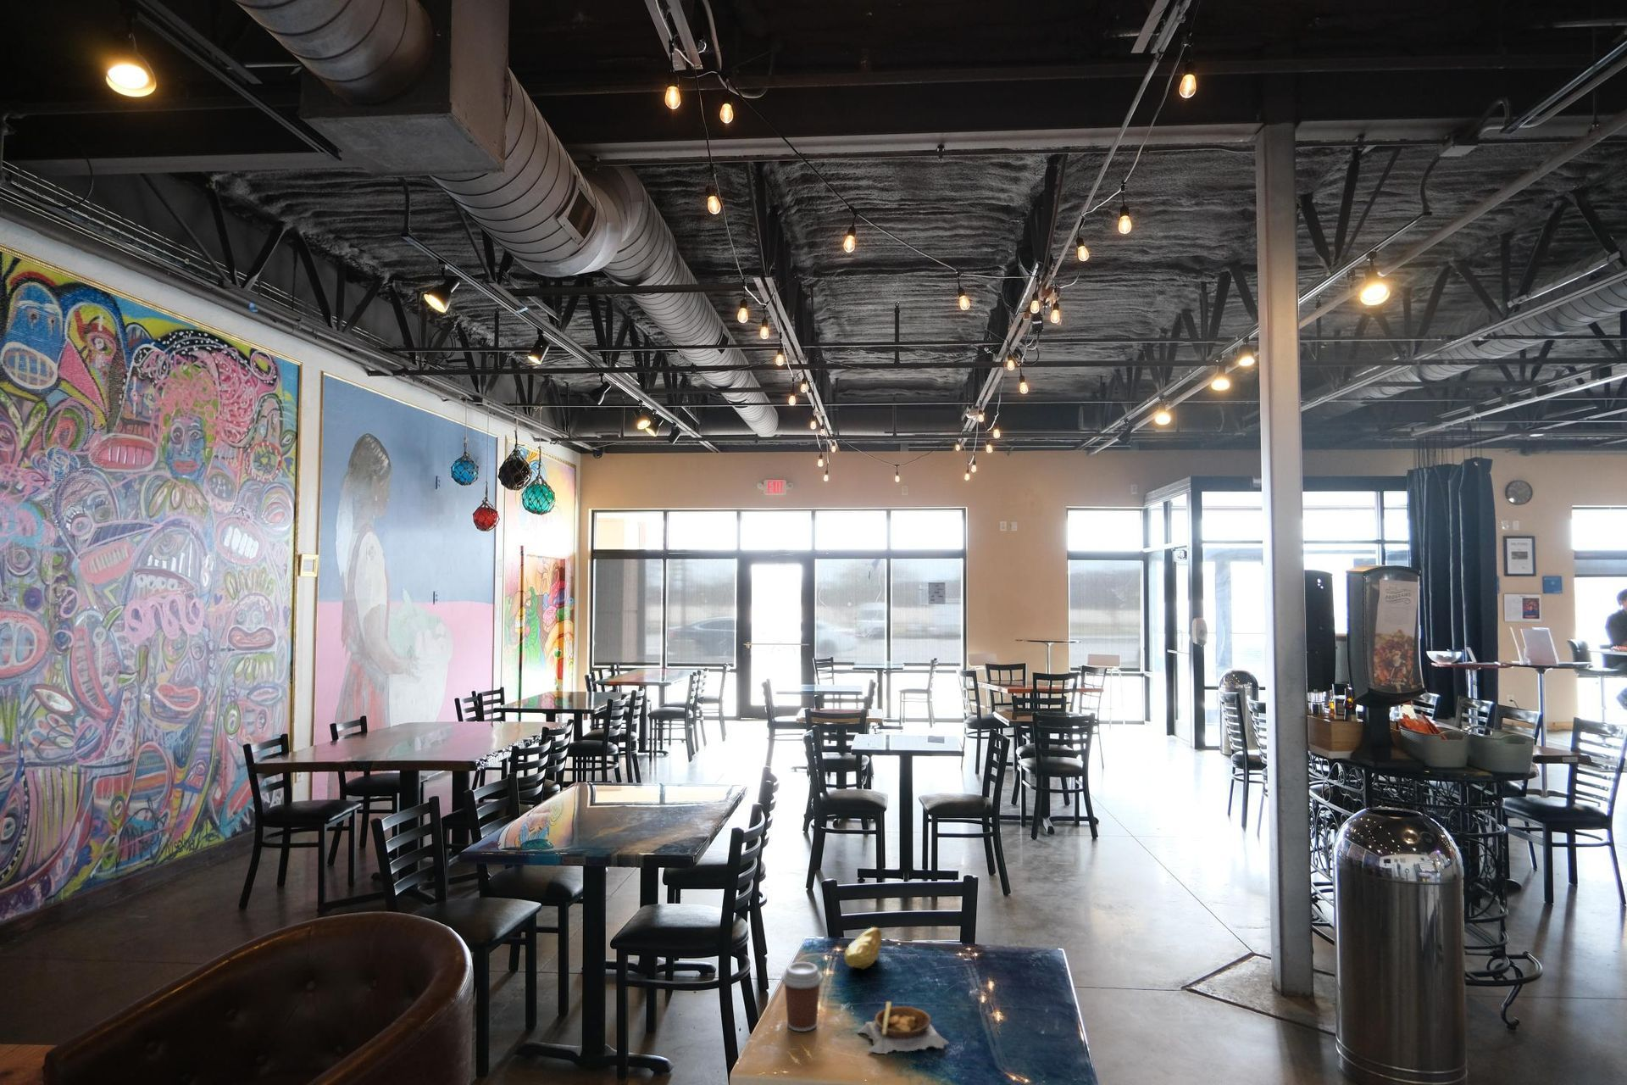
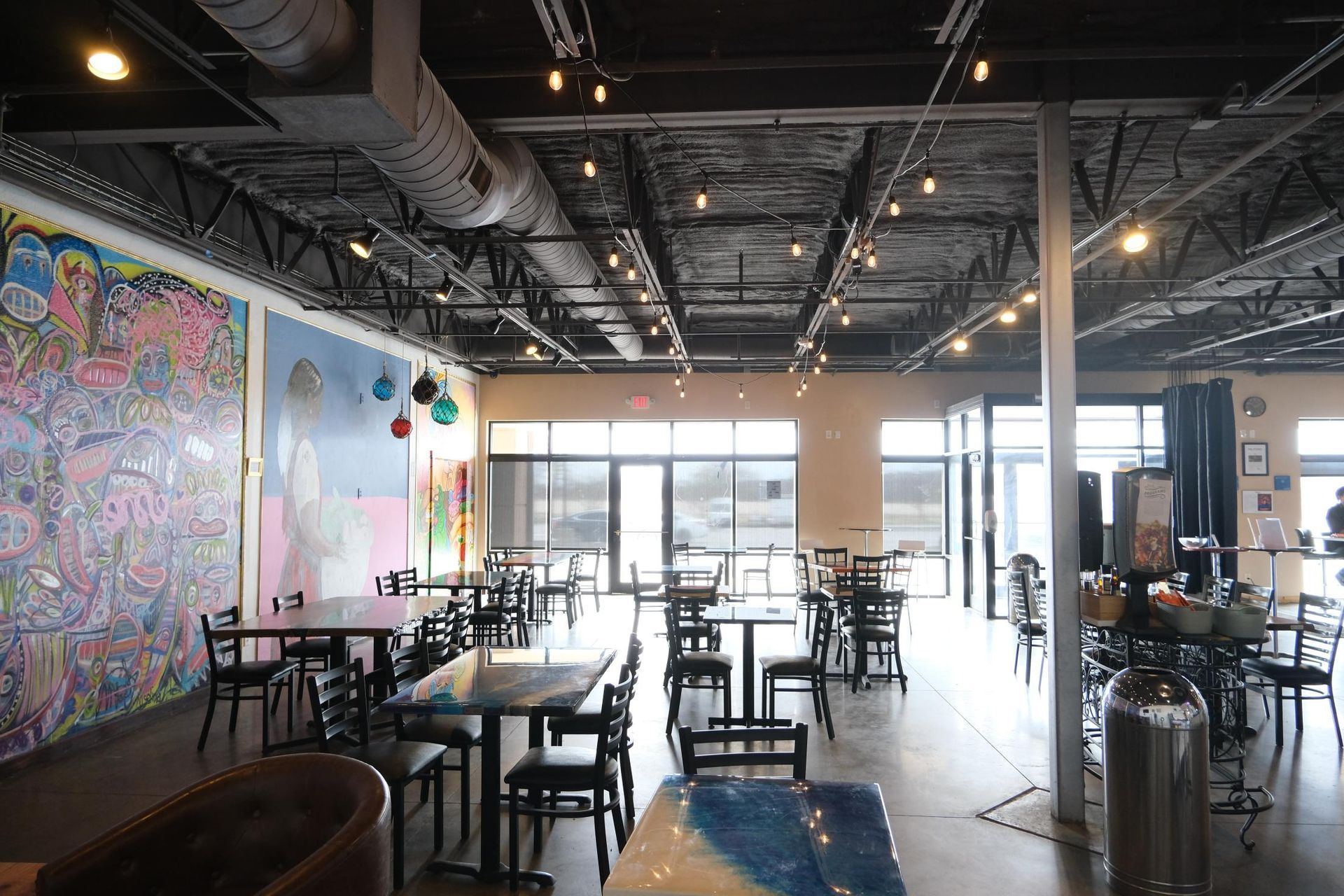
- coffee cup (801, 995)
- banana (863, 951)
- soup bowl (902, 1024)
